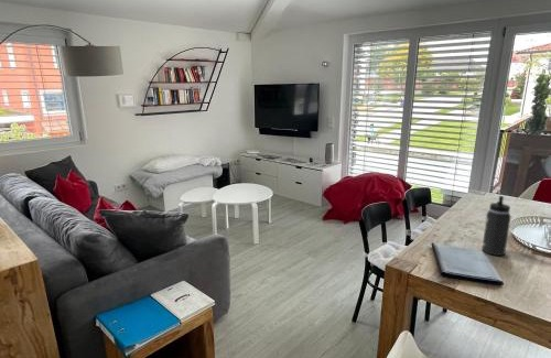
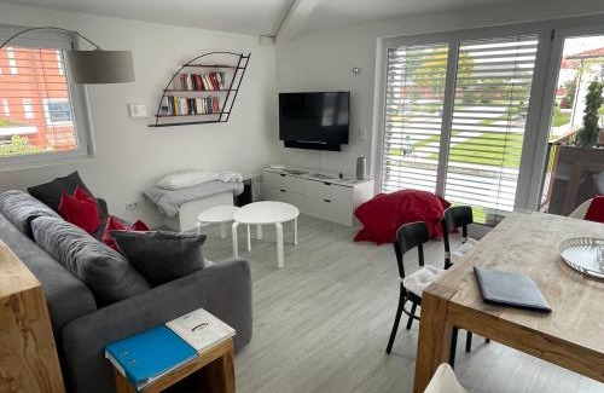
- thermos bottle (497, 223)
